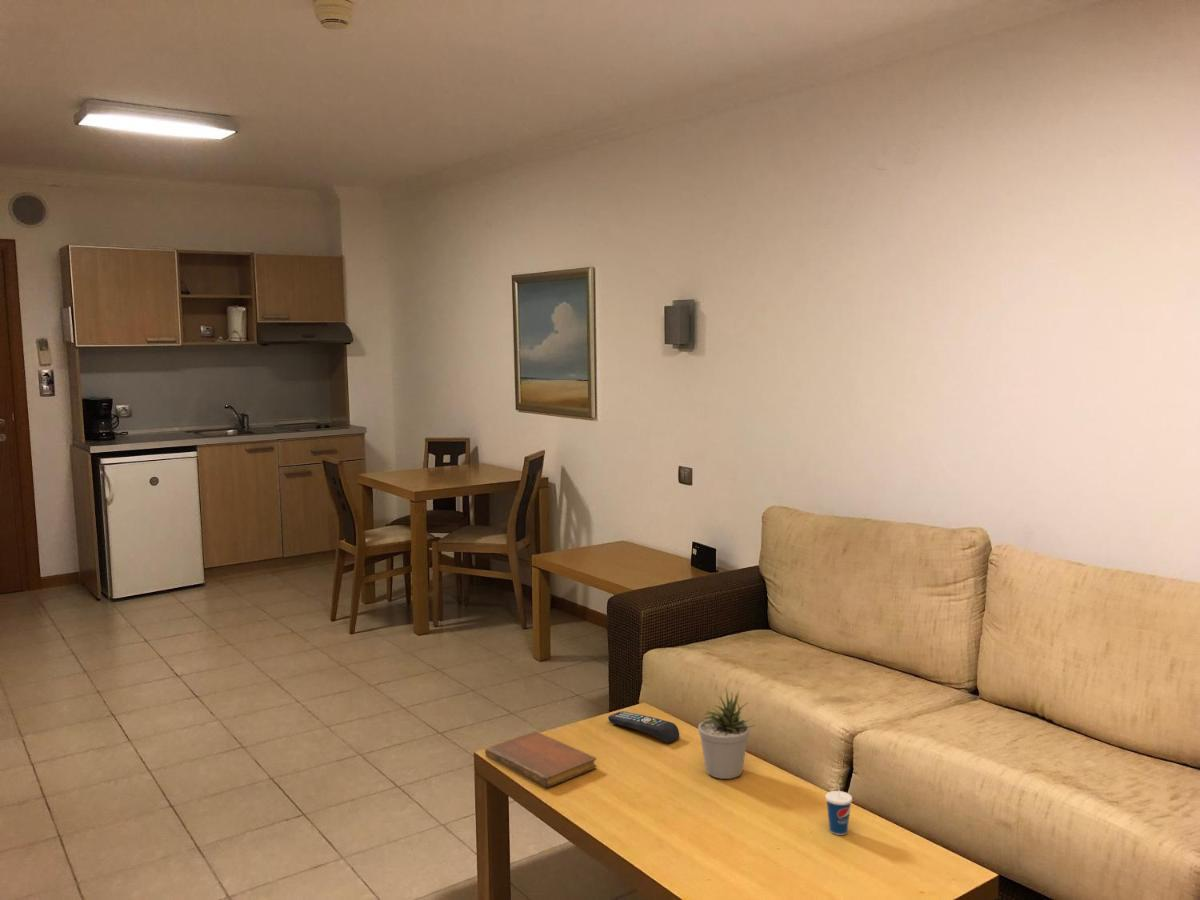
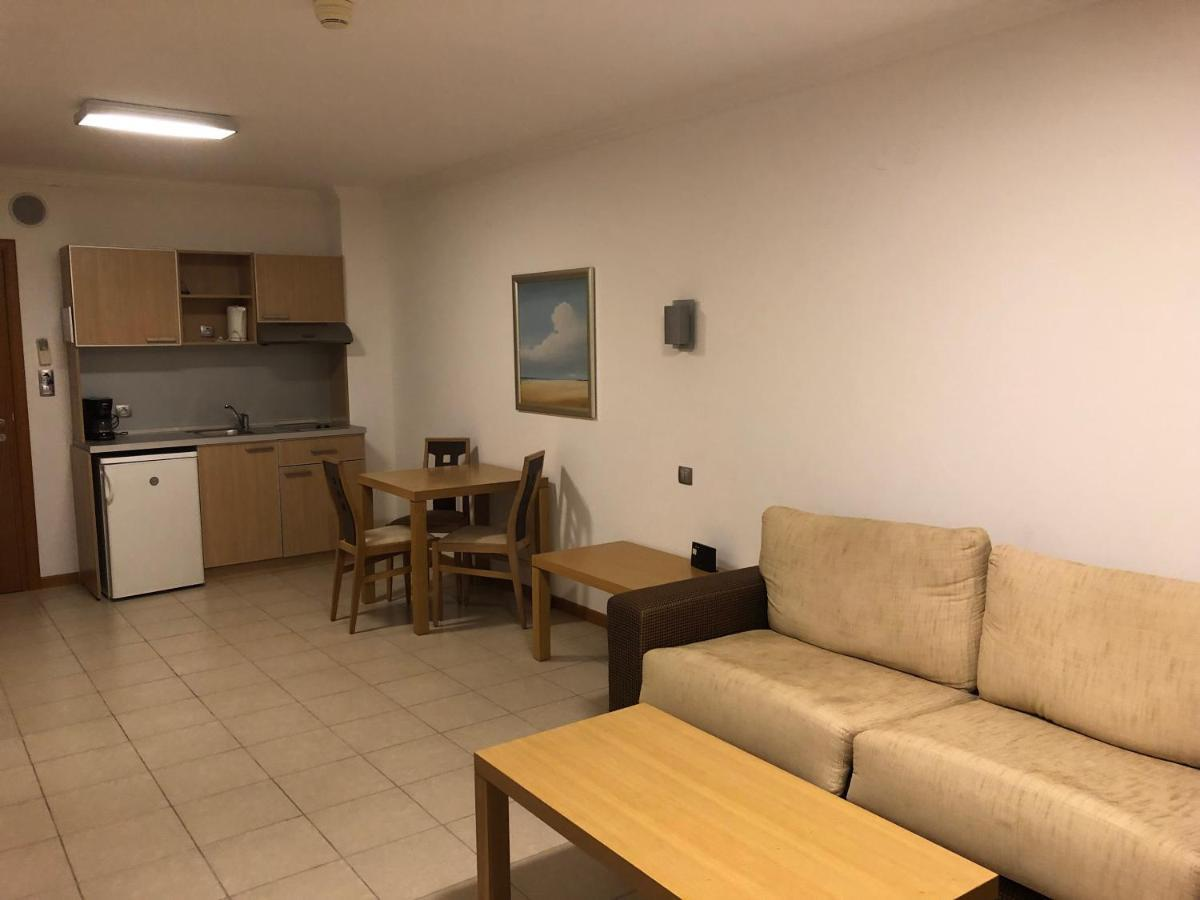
- notebook (540, 757)
- cup (838, 804)
- remote control (643, 724)
- potted plant (726, 733)
